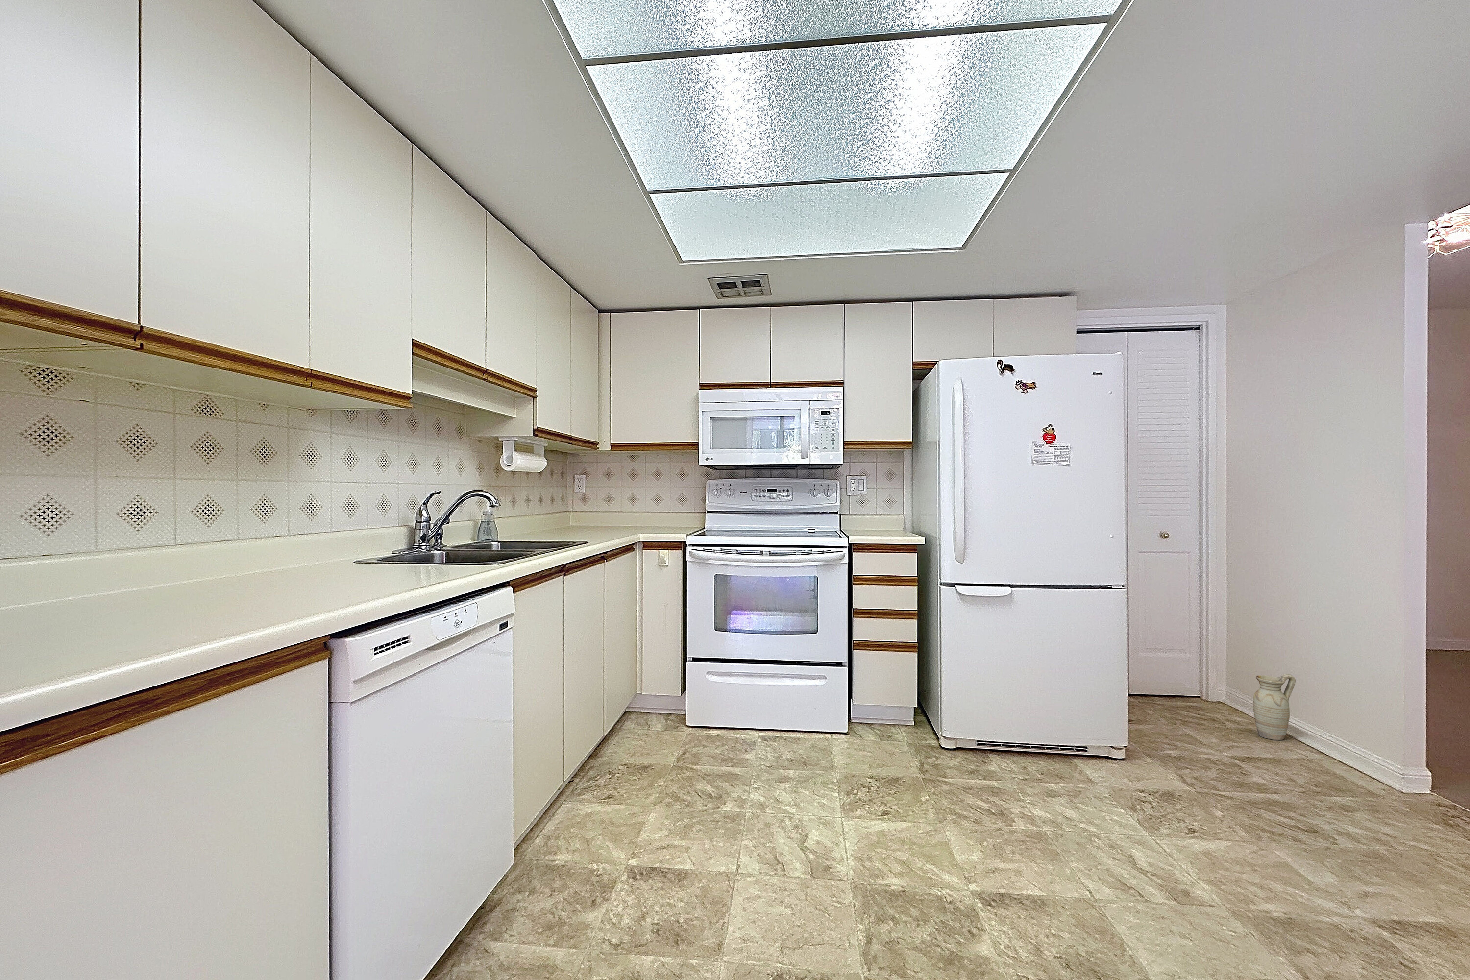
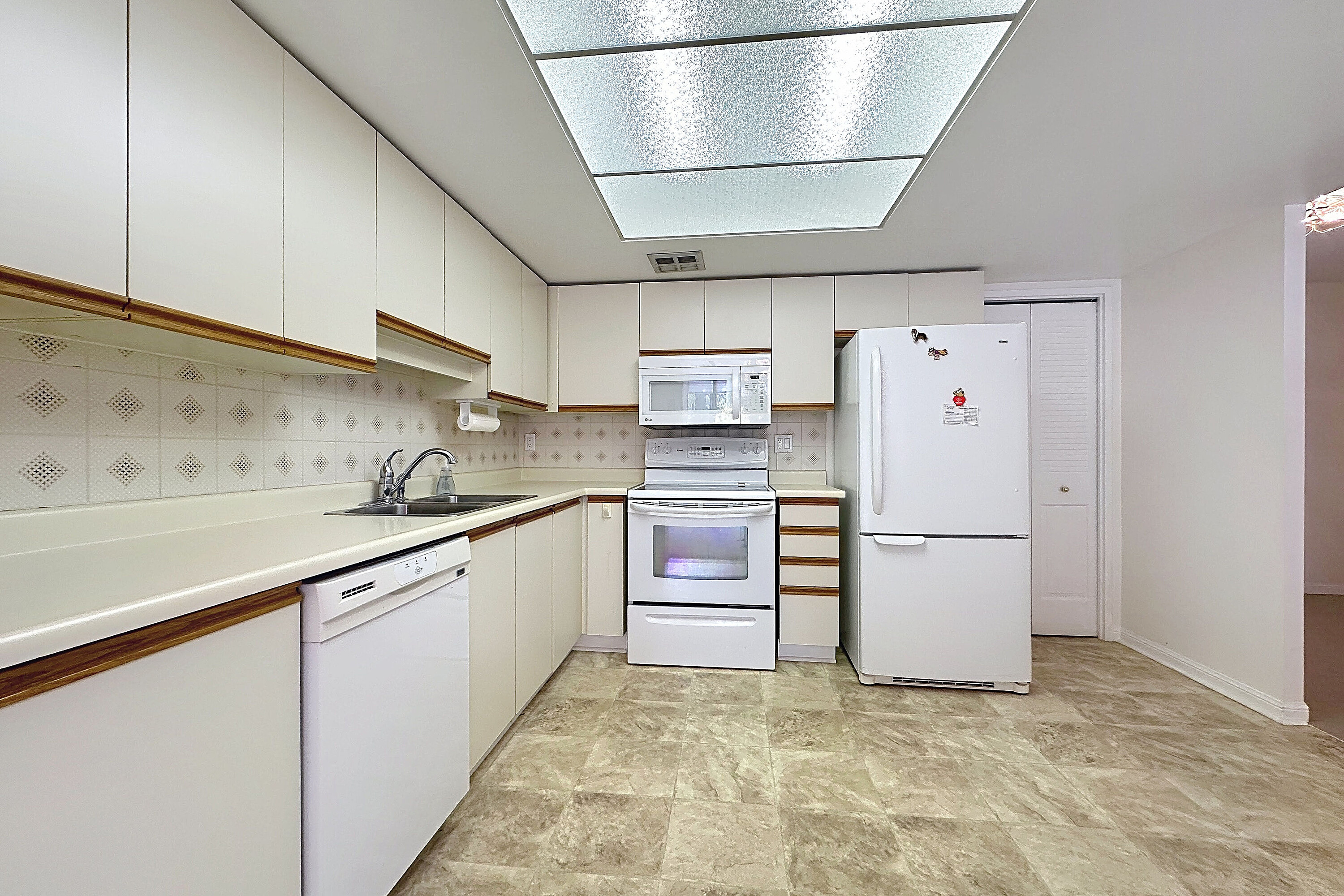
- ceramic jug (1274, 704)
